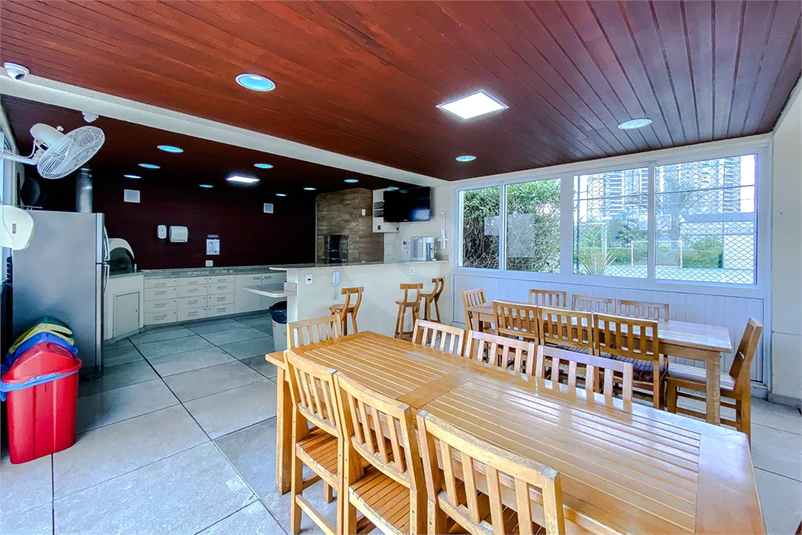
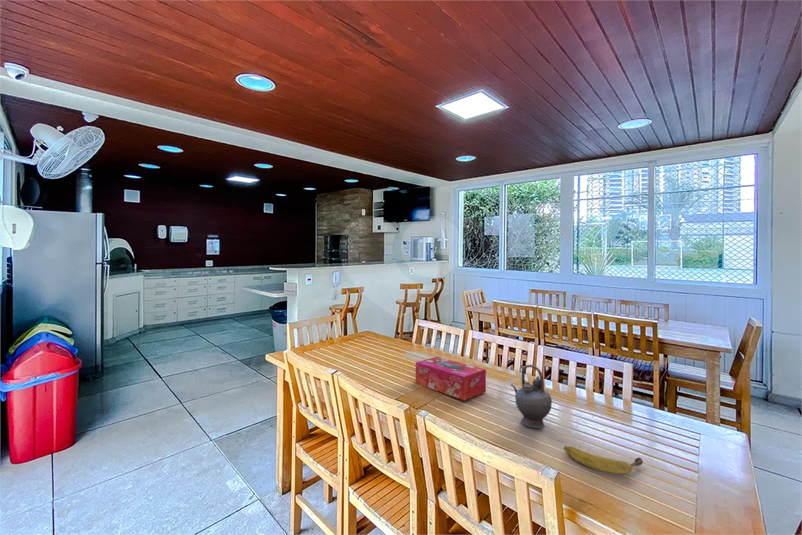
+ teapot (529, 393)
+ tissue box (449, 376)
+ fruit (600, 457)
